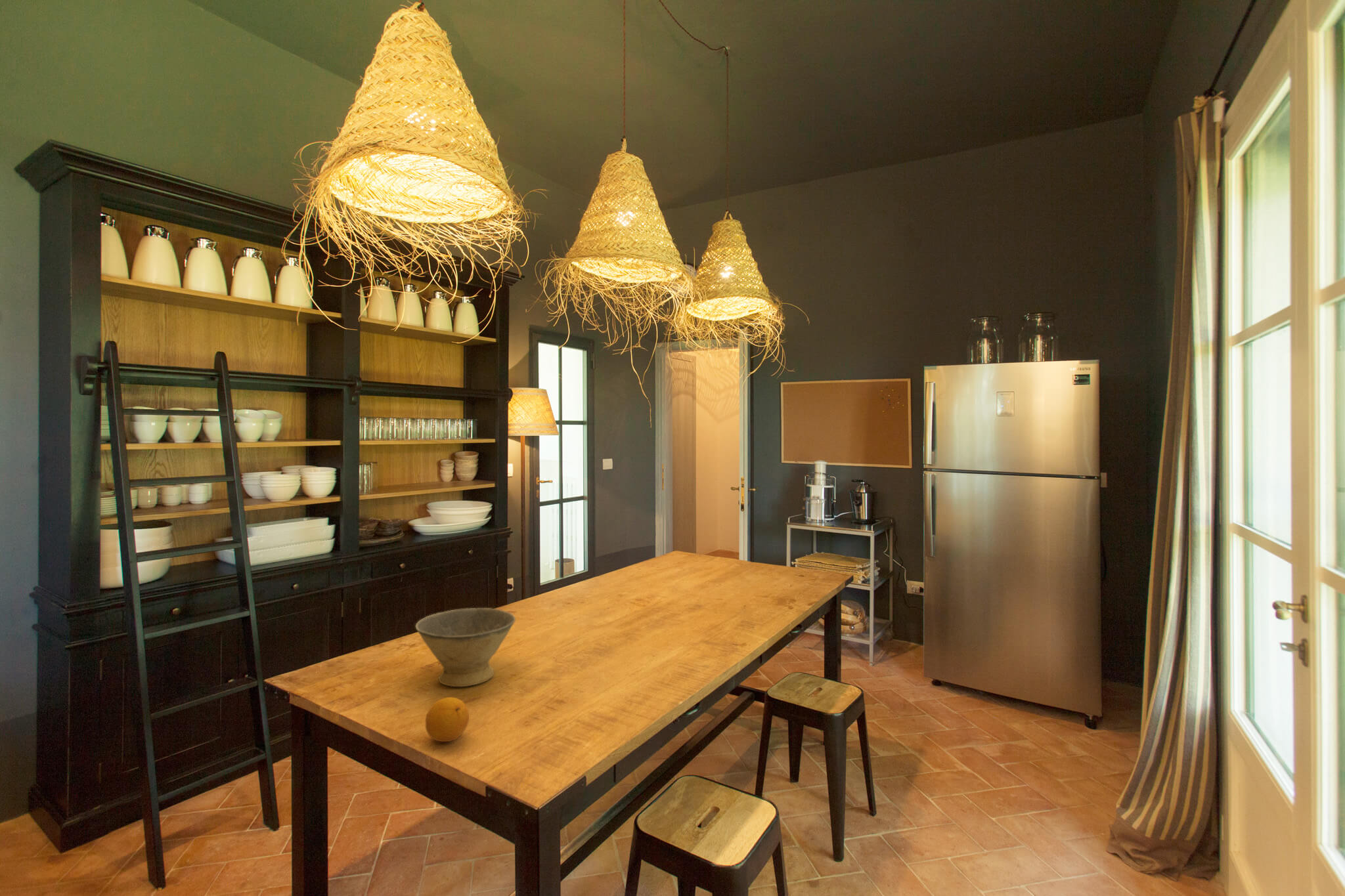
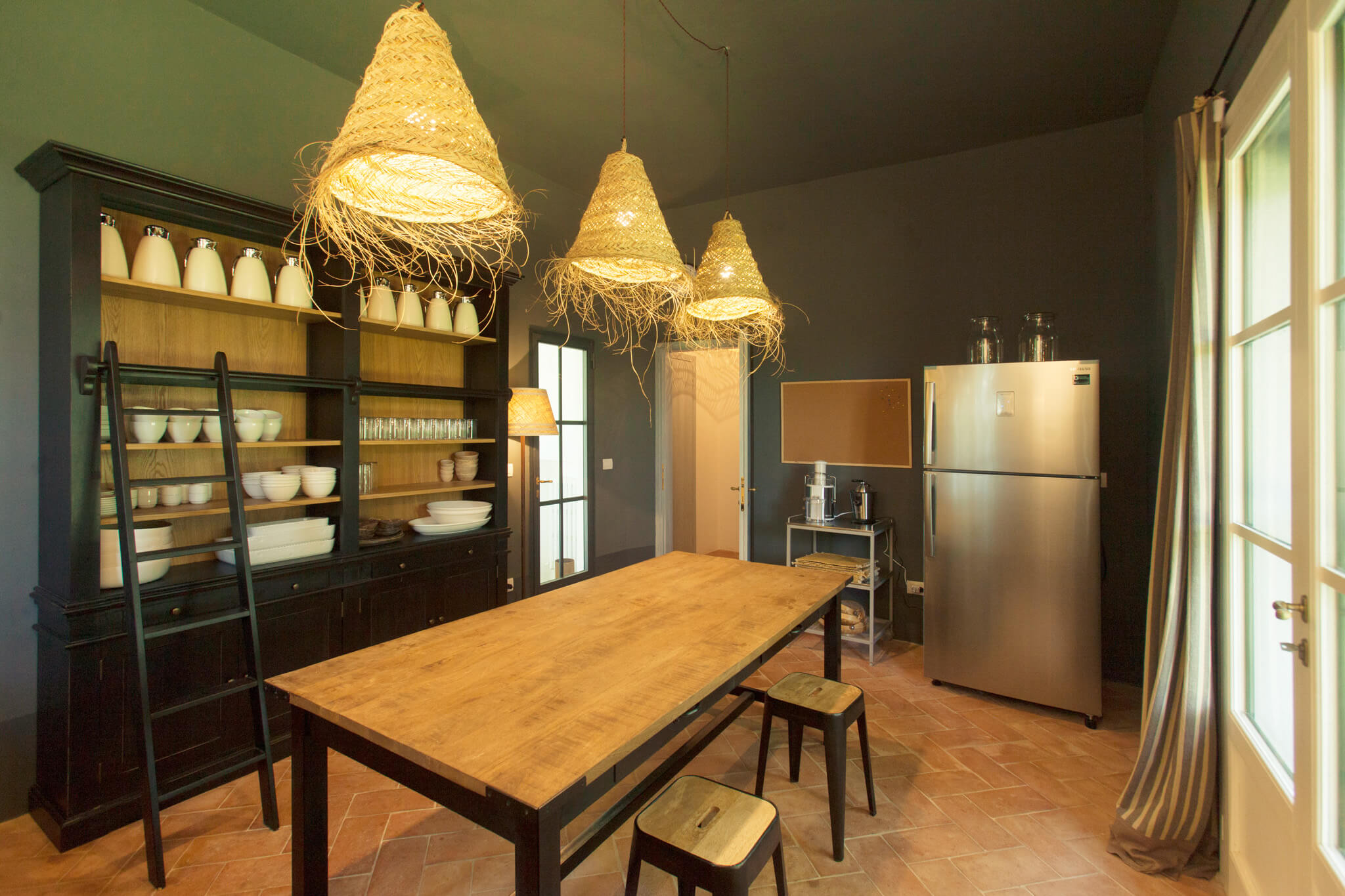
- fruit (447, 719)
- bowl (467, 649)
